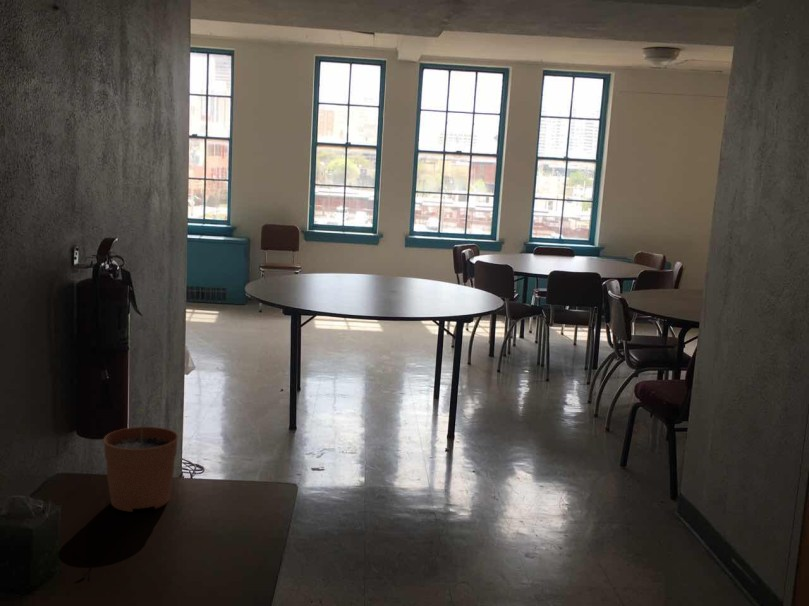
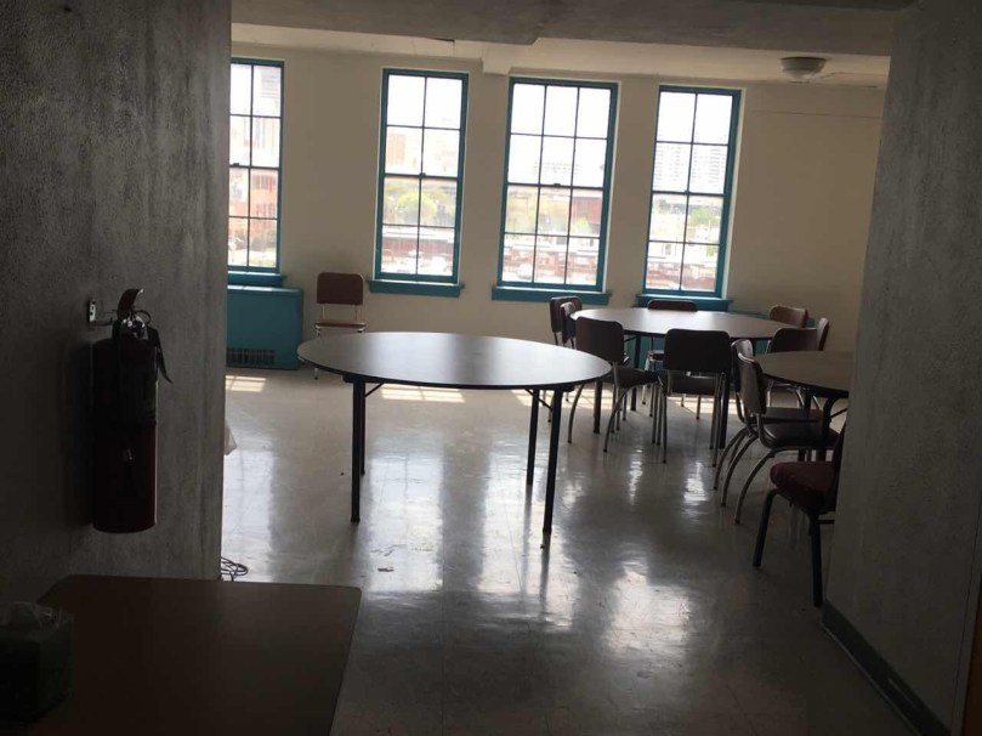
- plant pot (141, 453)
